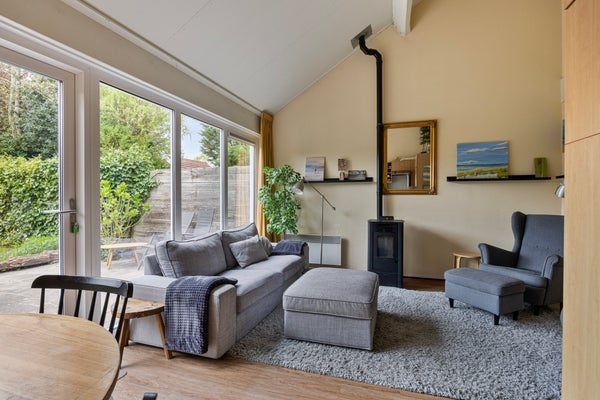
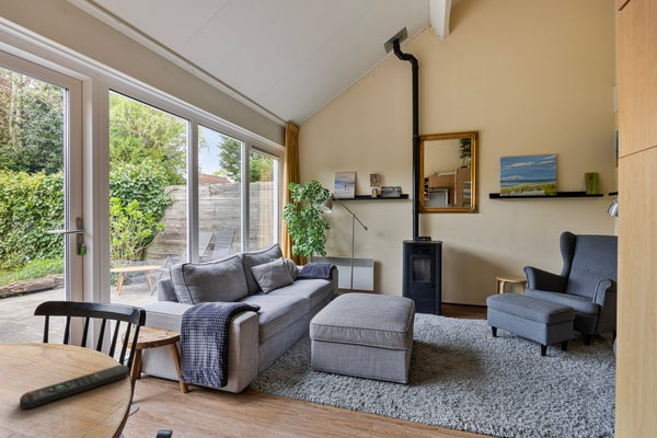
+ remote control (79, 383)
